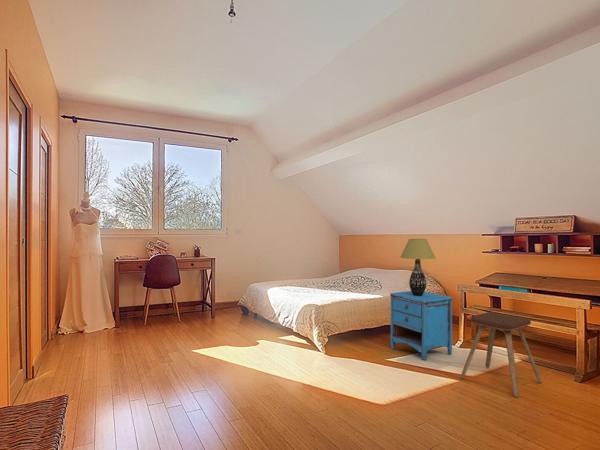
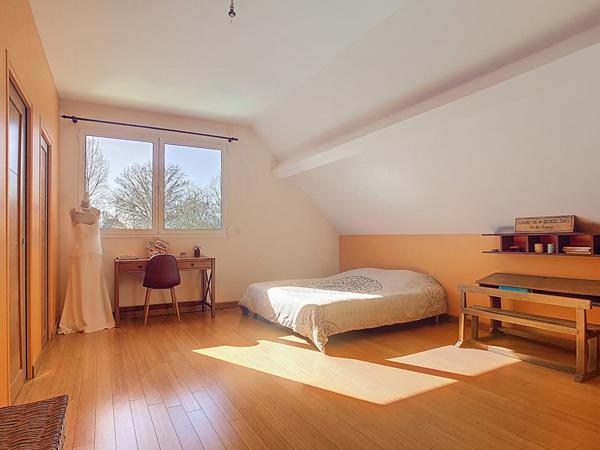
- table lamp (417, 267)
- music stool (507, 349)
- nightstand (420, 323)
